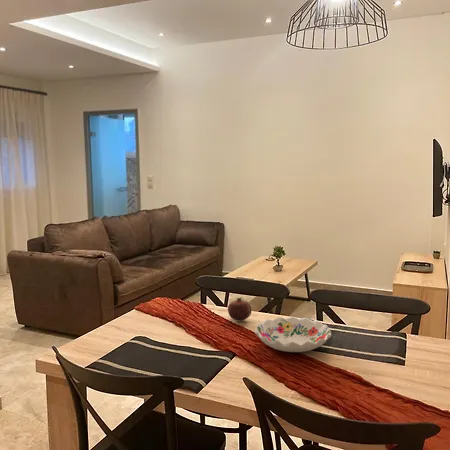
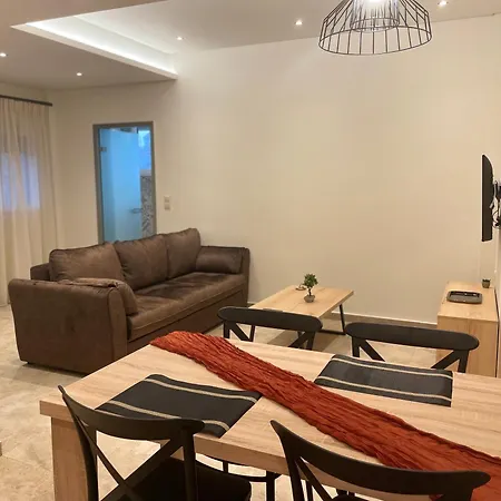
- decorative bowl (292, 336)
- fruit (239, 308)
